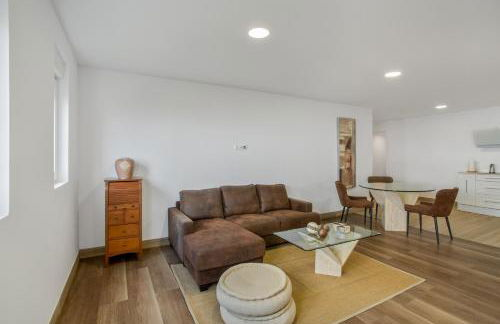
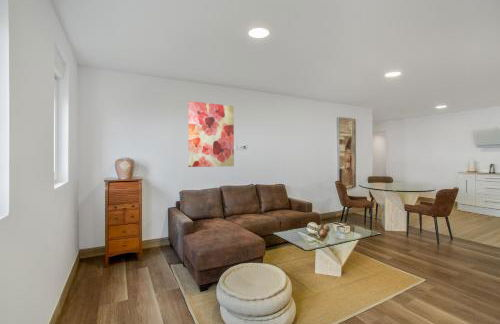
+ wall art (212, 135)
